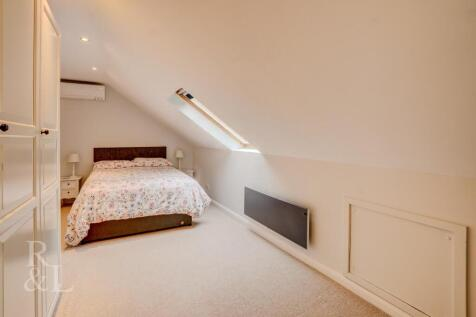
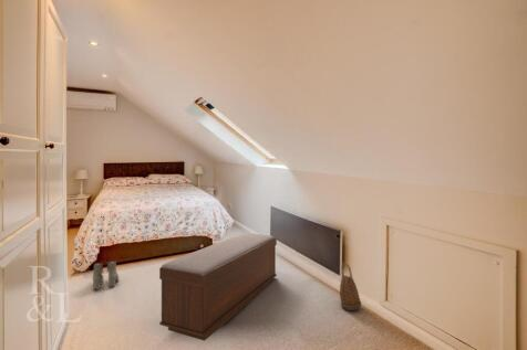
+ basket (350, 286)
+ boots (106, 273)
+ bench (228, 273)
